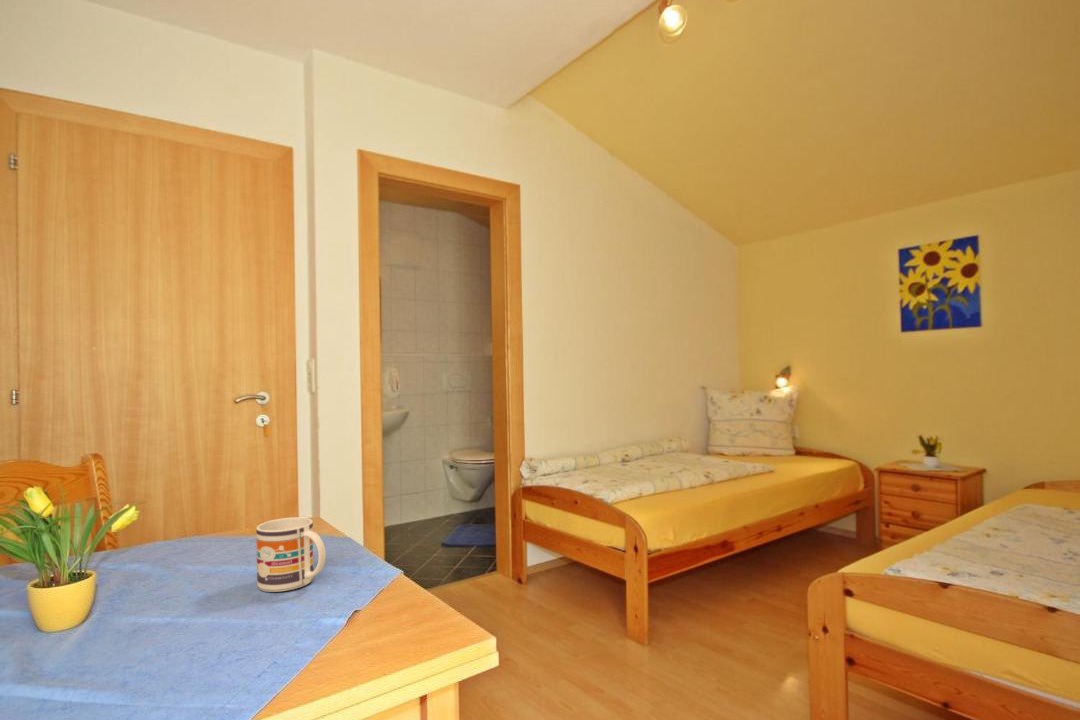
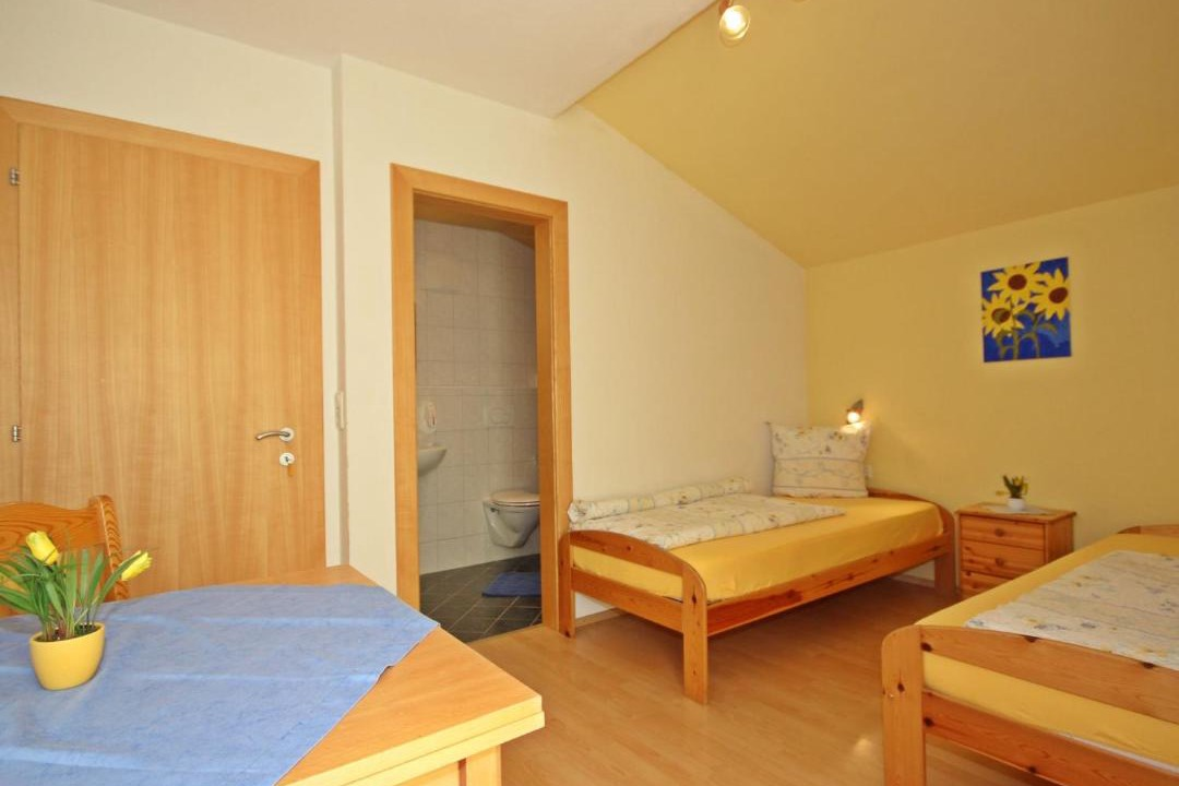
- mug (288, 553)
